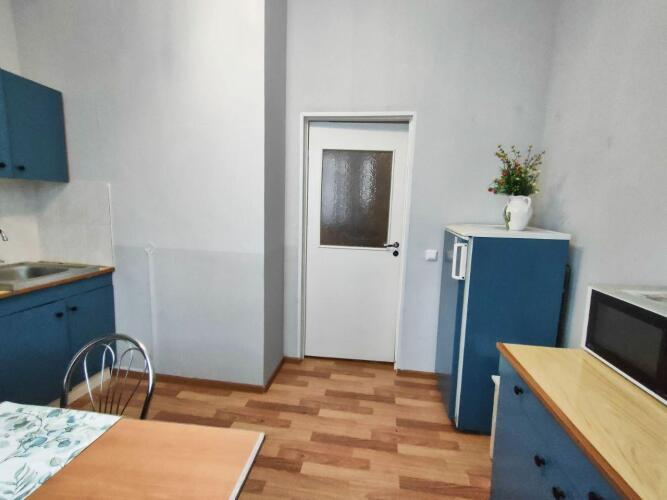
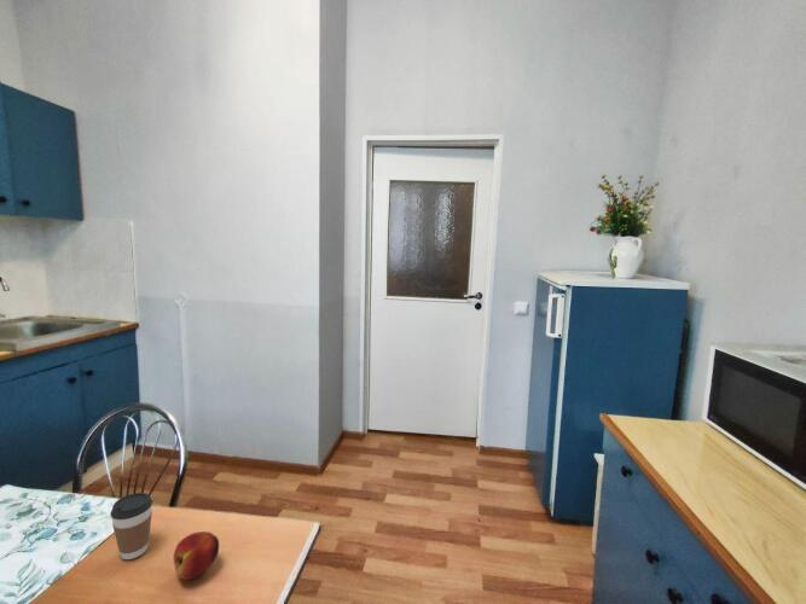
+ coffee cup (133, 525)
+ apple (196, 552)
